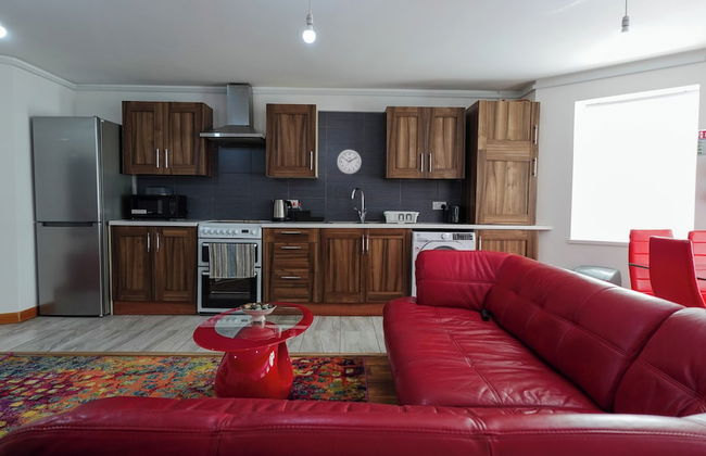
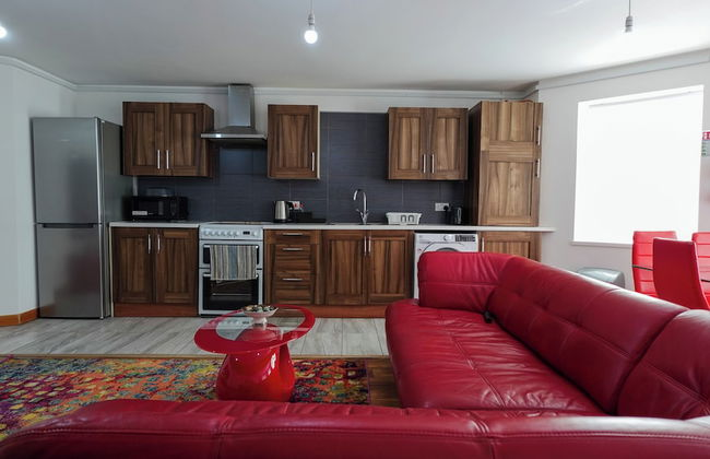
- wall clock (349, 162)
